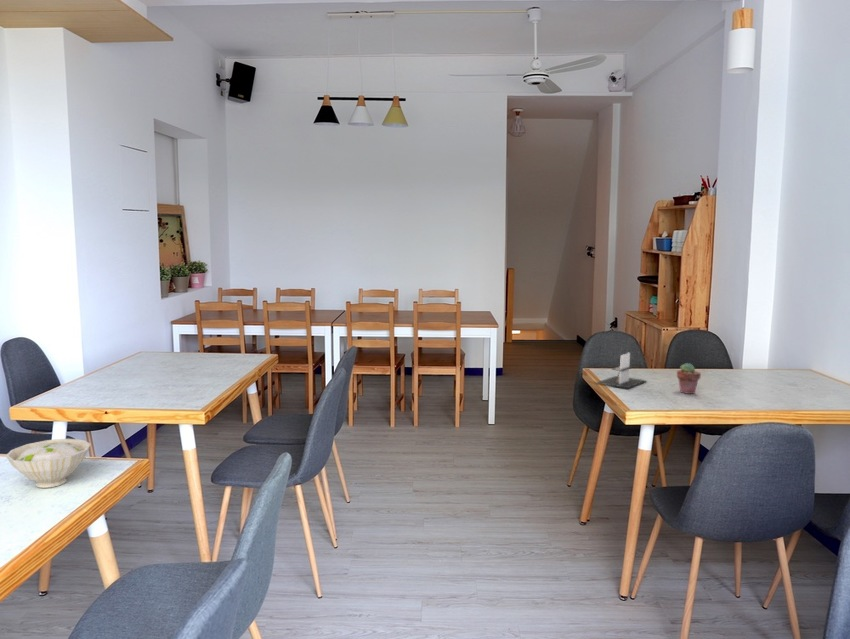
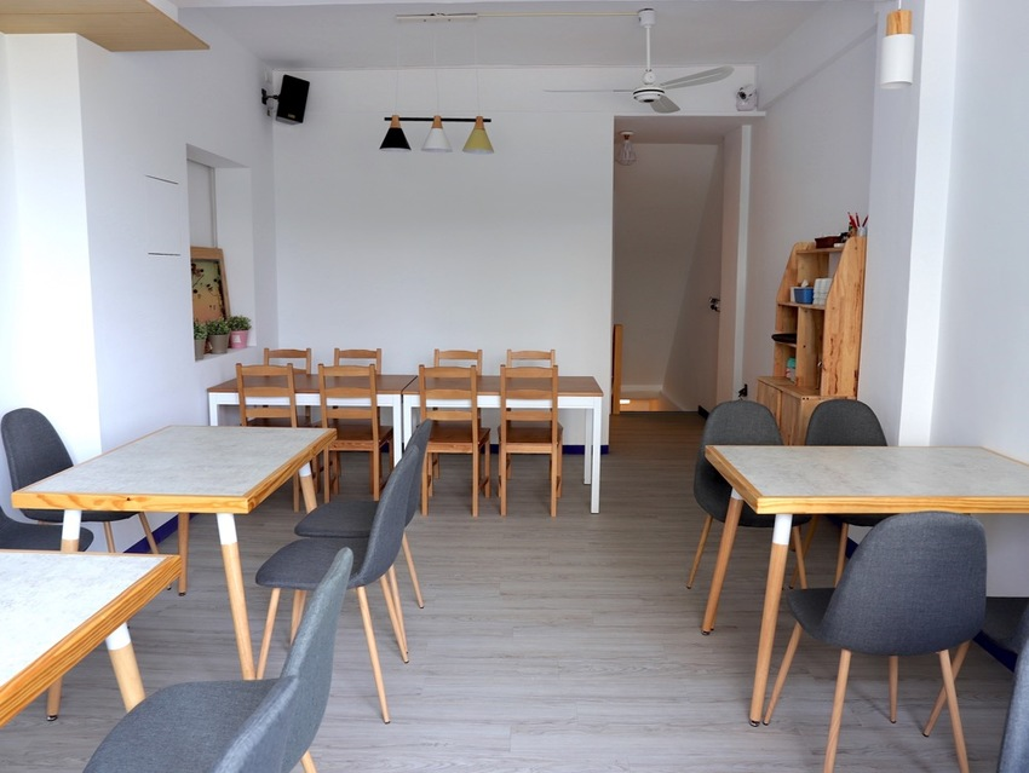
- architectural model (622, 368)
- potted succulent (688, 377)
- bowl (50, 464)
